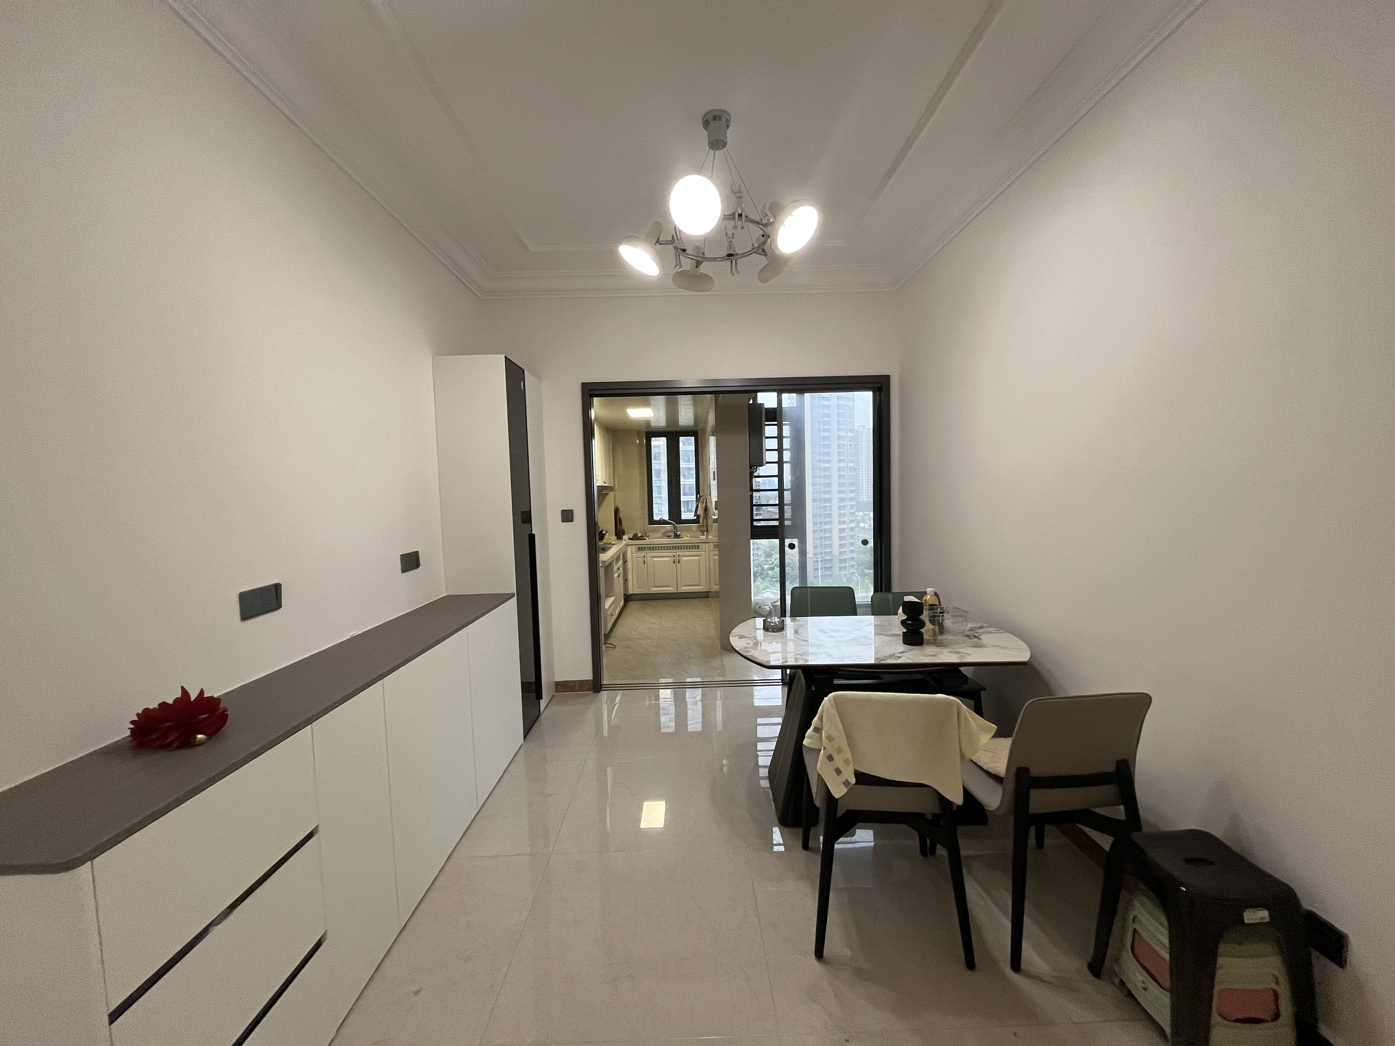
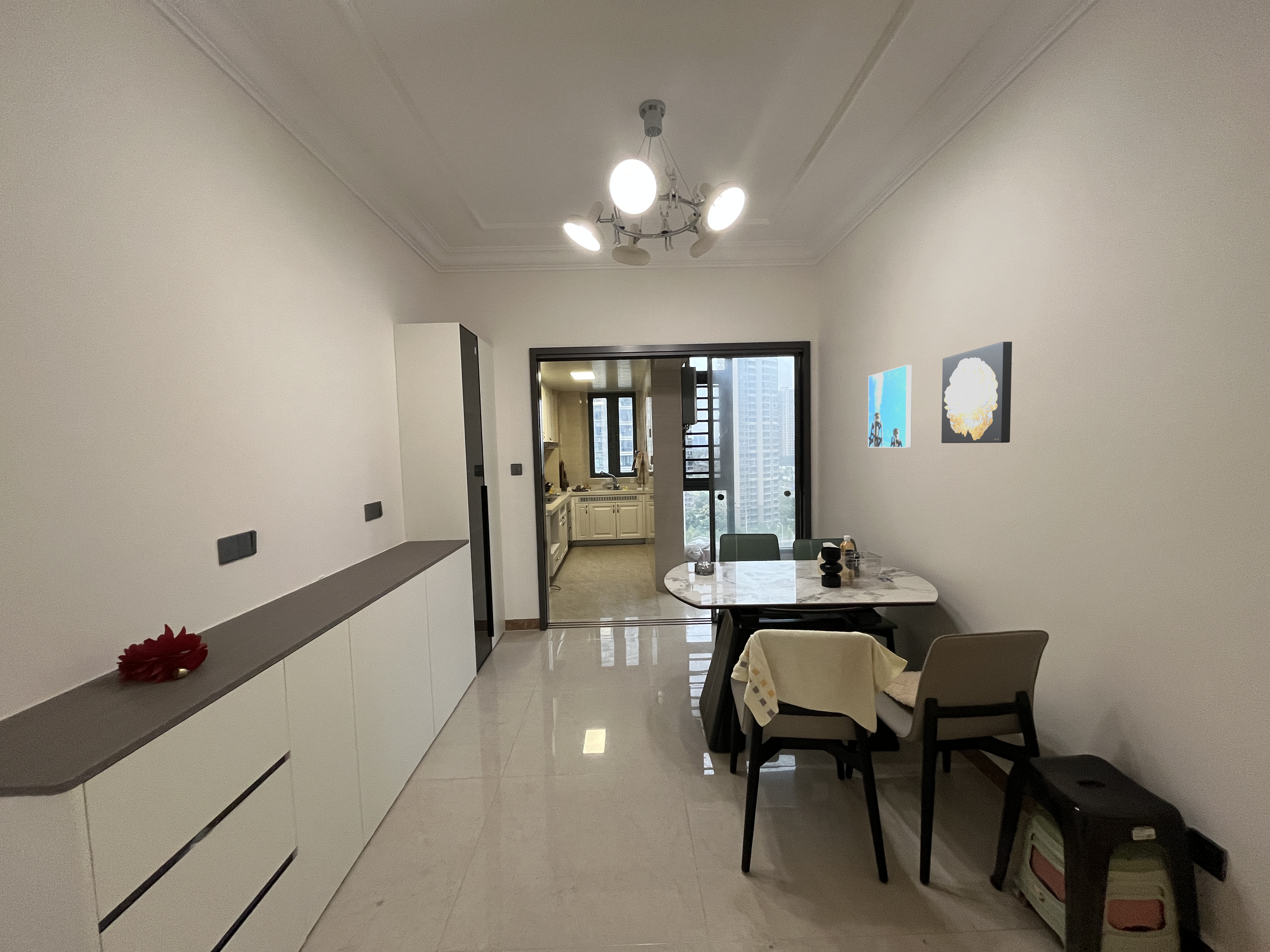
+ wall art (974, 397)
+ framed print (888, 409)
